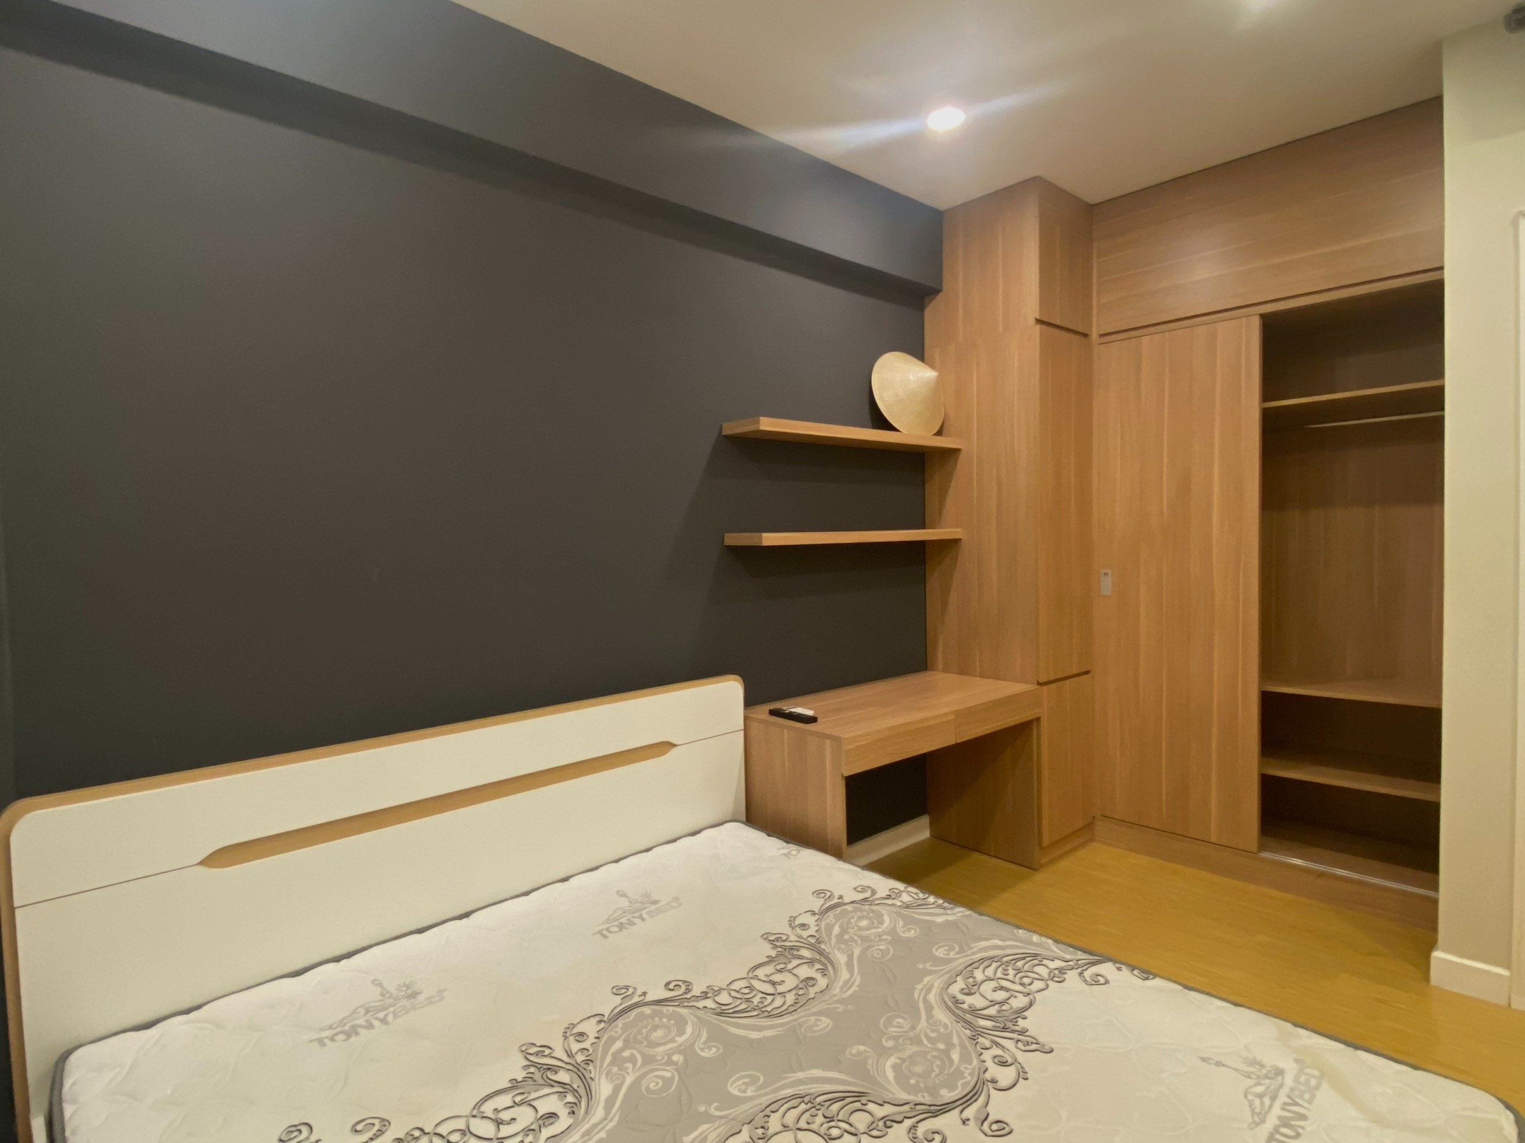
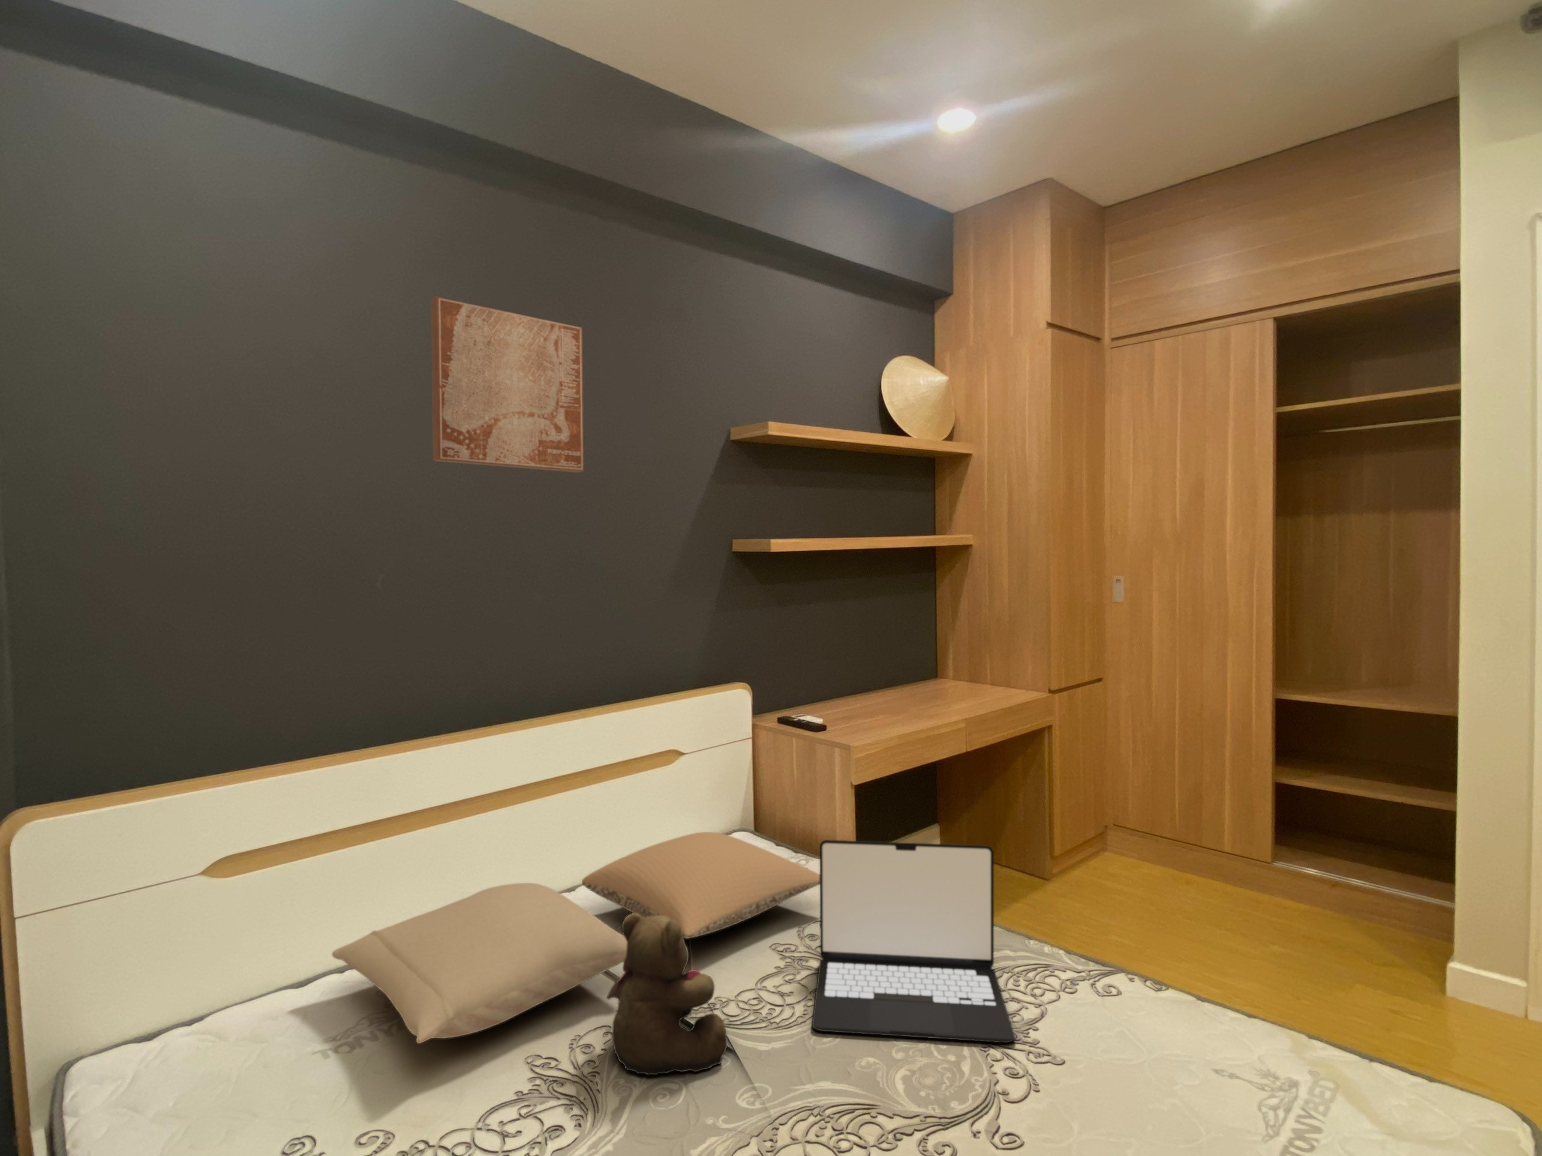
+ teddy bear (663, 984)
+ laptop (908, 933)
+ pillow (486, 952)
+ pillow (704, 882)
+ wall art (511, 390)
